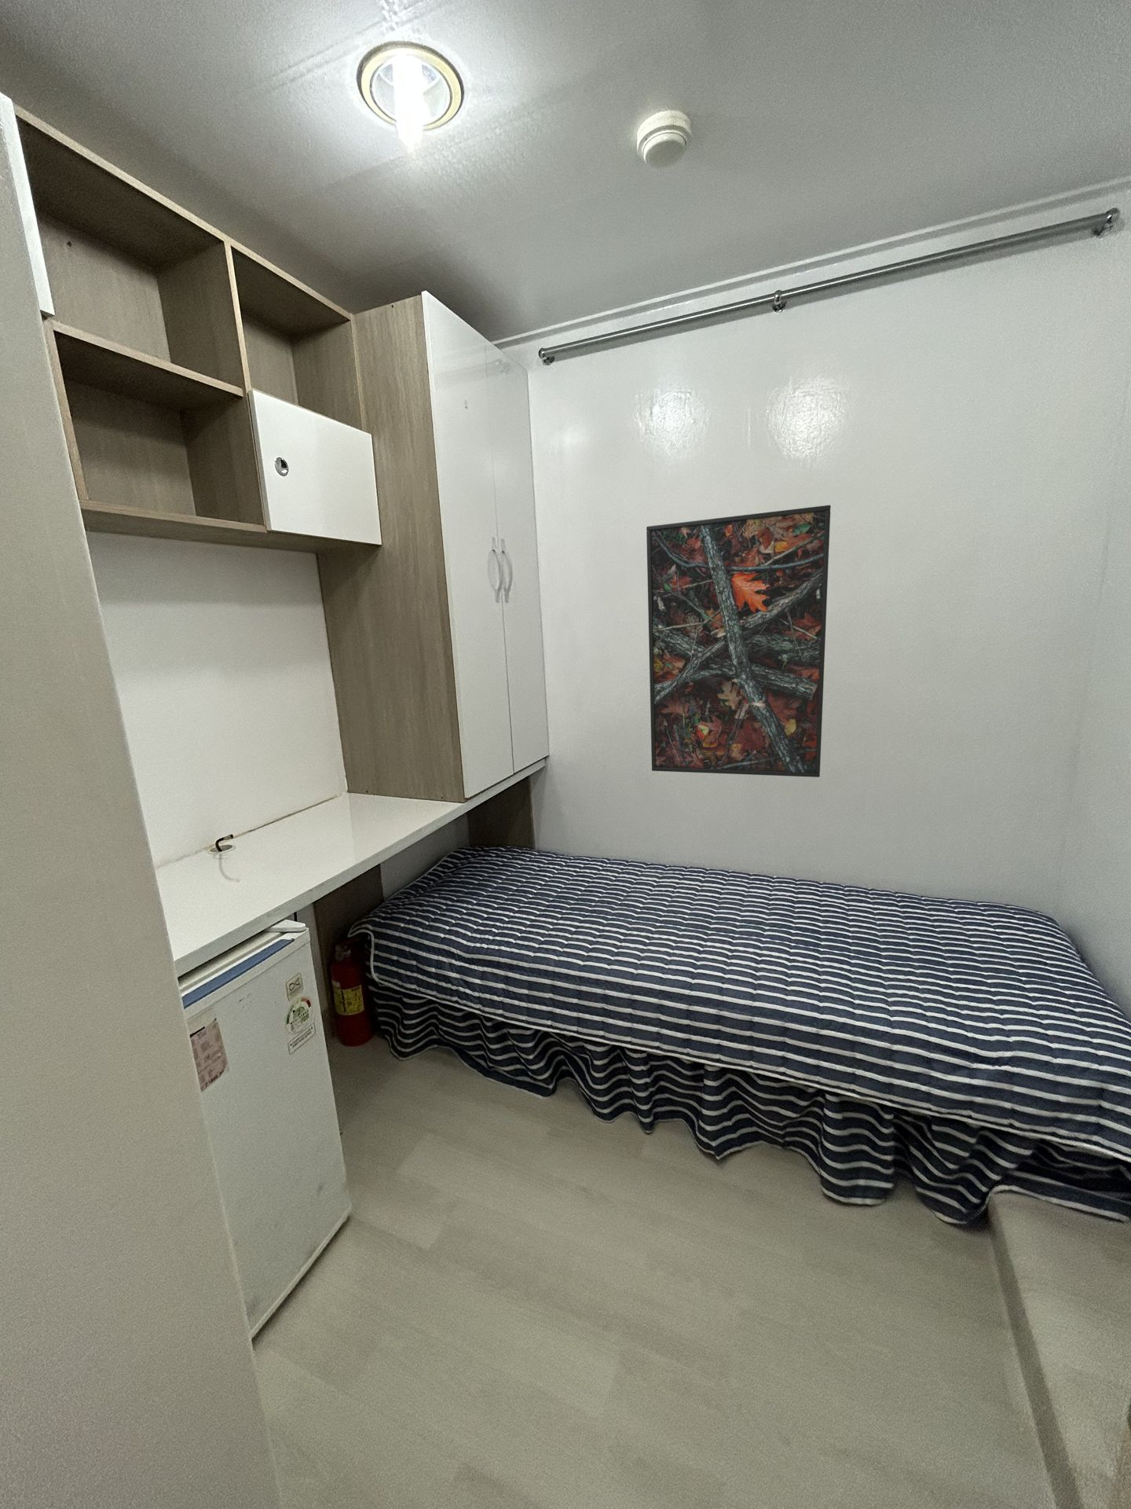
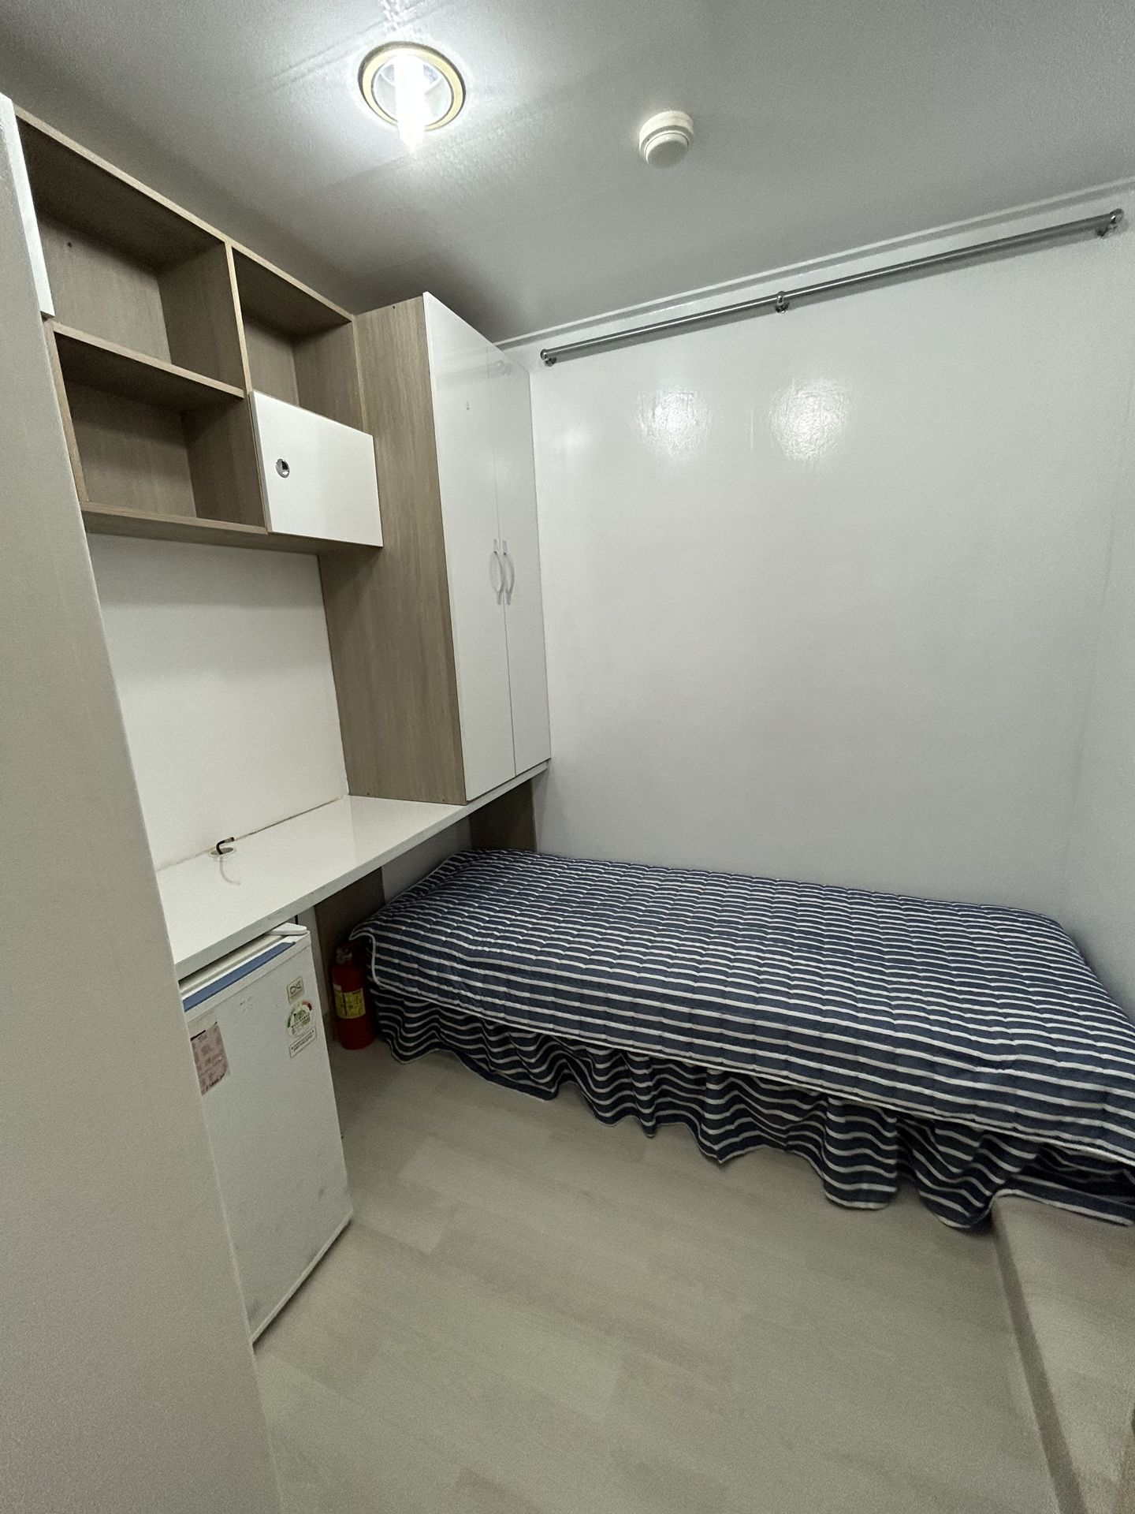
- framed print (732, 651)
